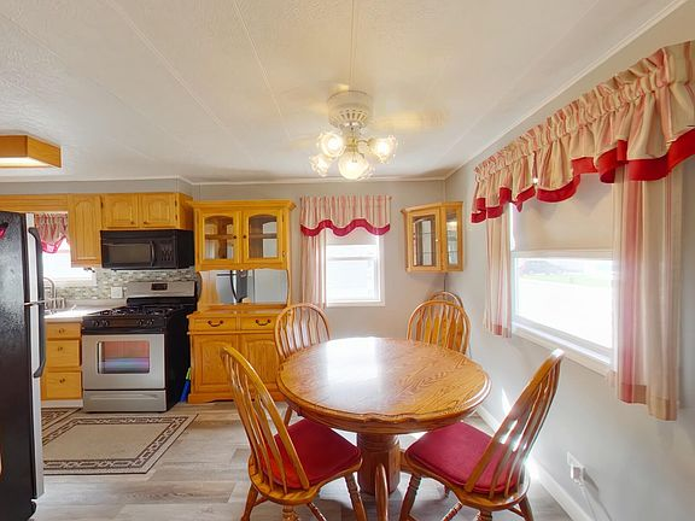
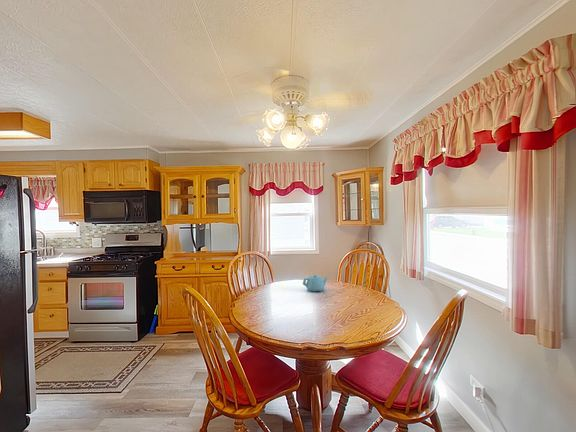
+ teapot (315, 282)
